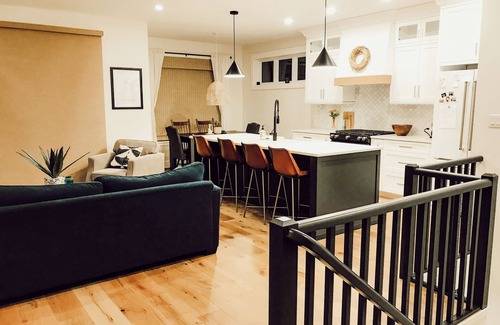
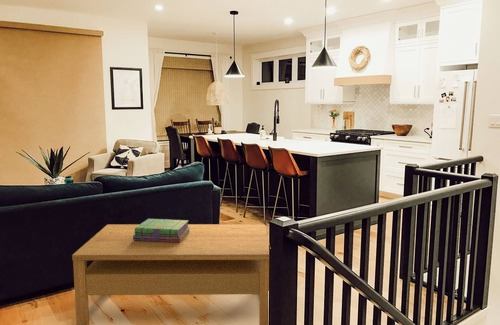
+ stack of books (162, 229)
+ coffee table (180, 273)
